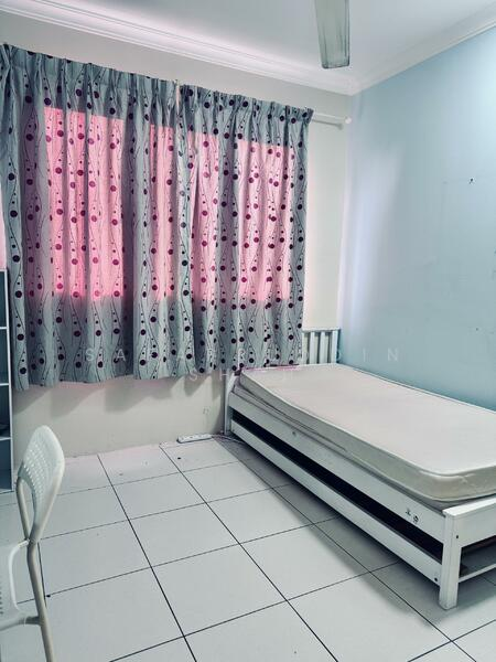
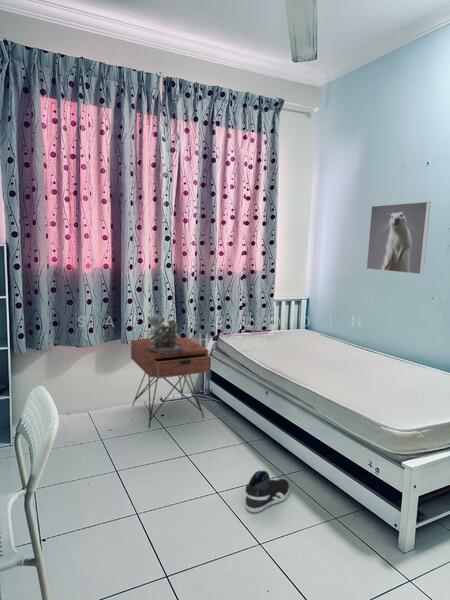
+ sneaker (270, 484)
+ nightstand (168, 381)
+ succulent plant (163, 332)
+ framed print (395, 238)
